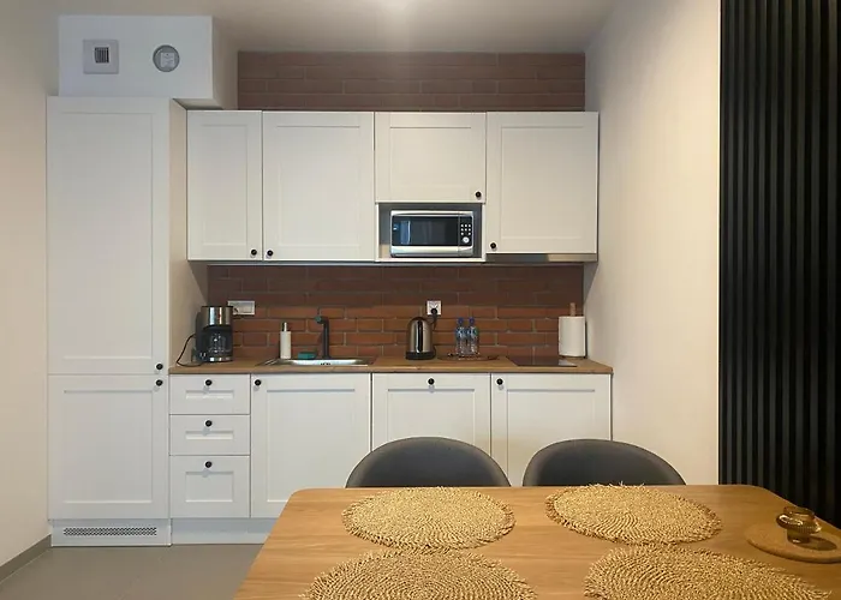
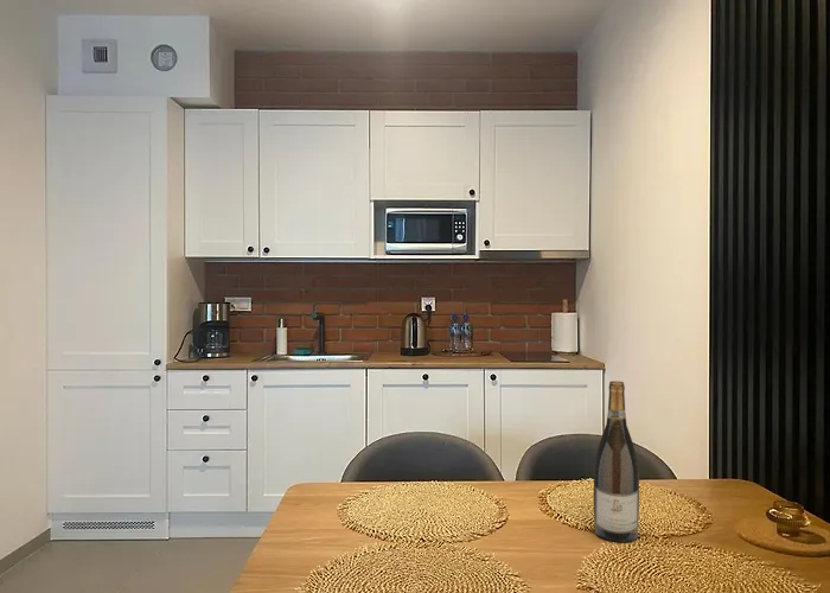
+ wine bottle (615, 458)
